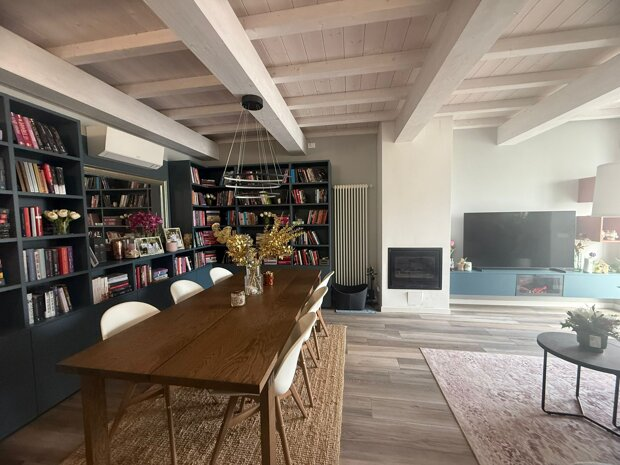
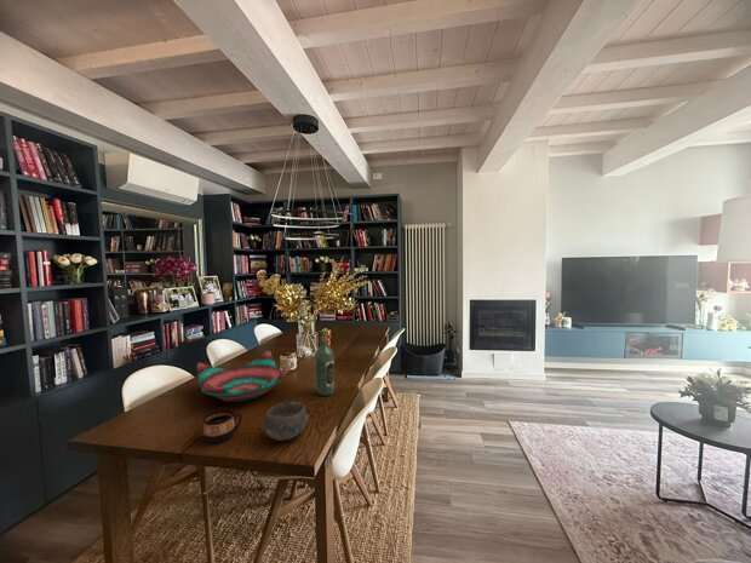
+ bowl (286, 423)
+ cup (220, 426)
+ wine bottle (323, 361)
+ decorative bowl (242, 379)
